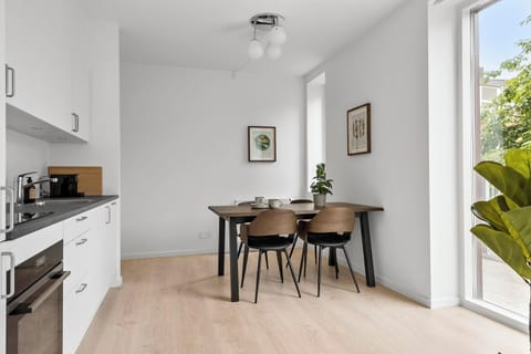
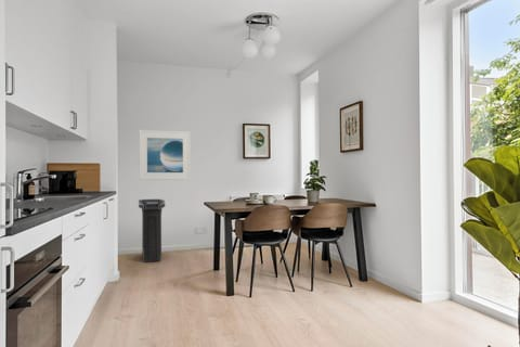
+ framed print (165, 155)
+ trash can (151, 229)
